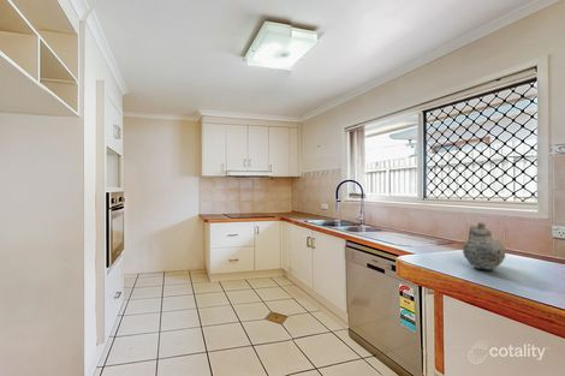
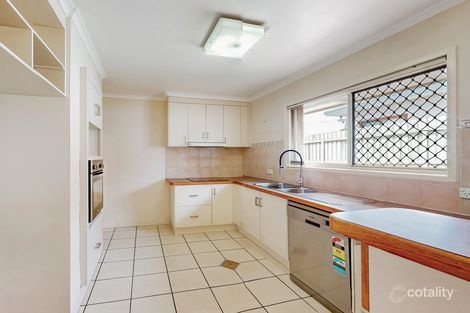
- teapot (482, 244)
